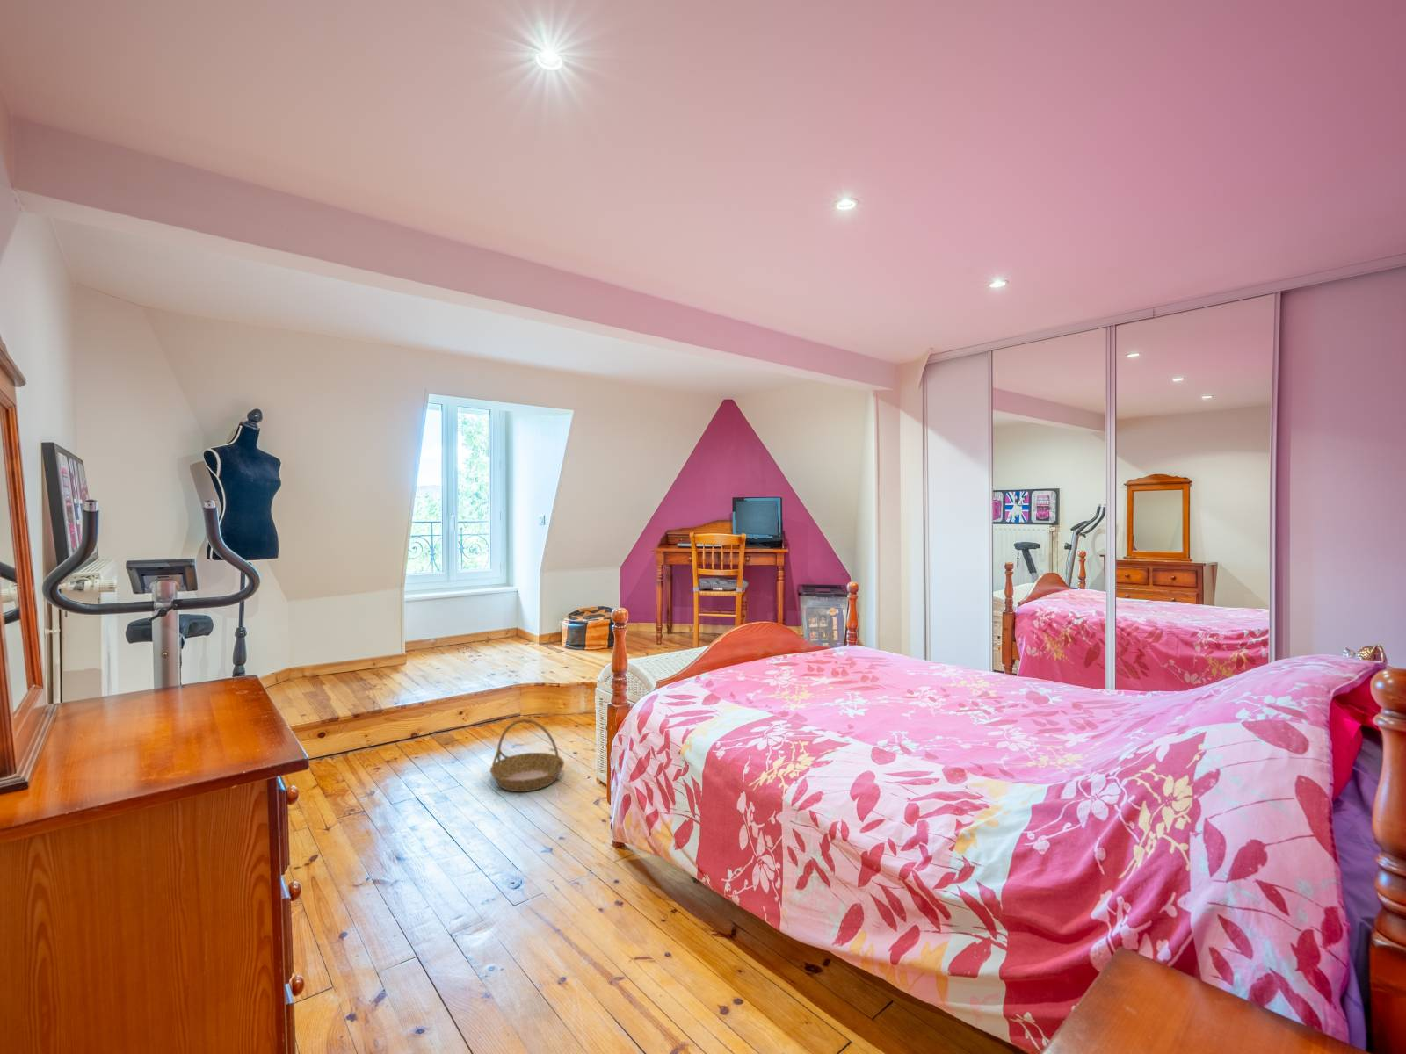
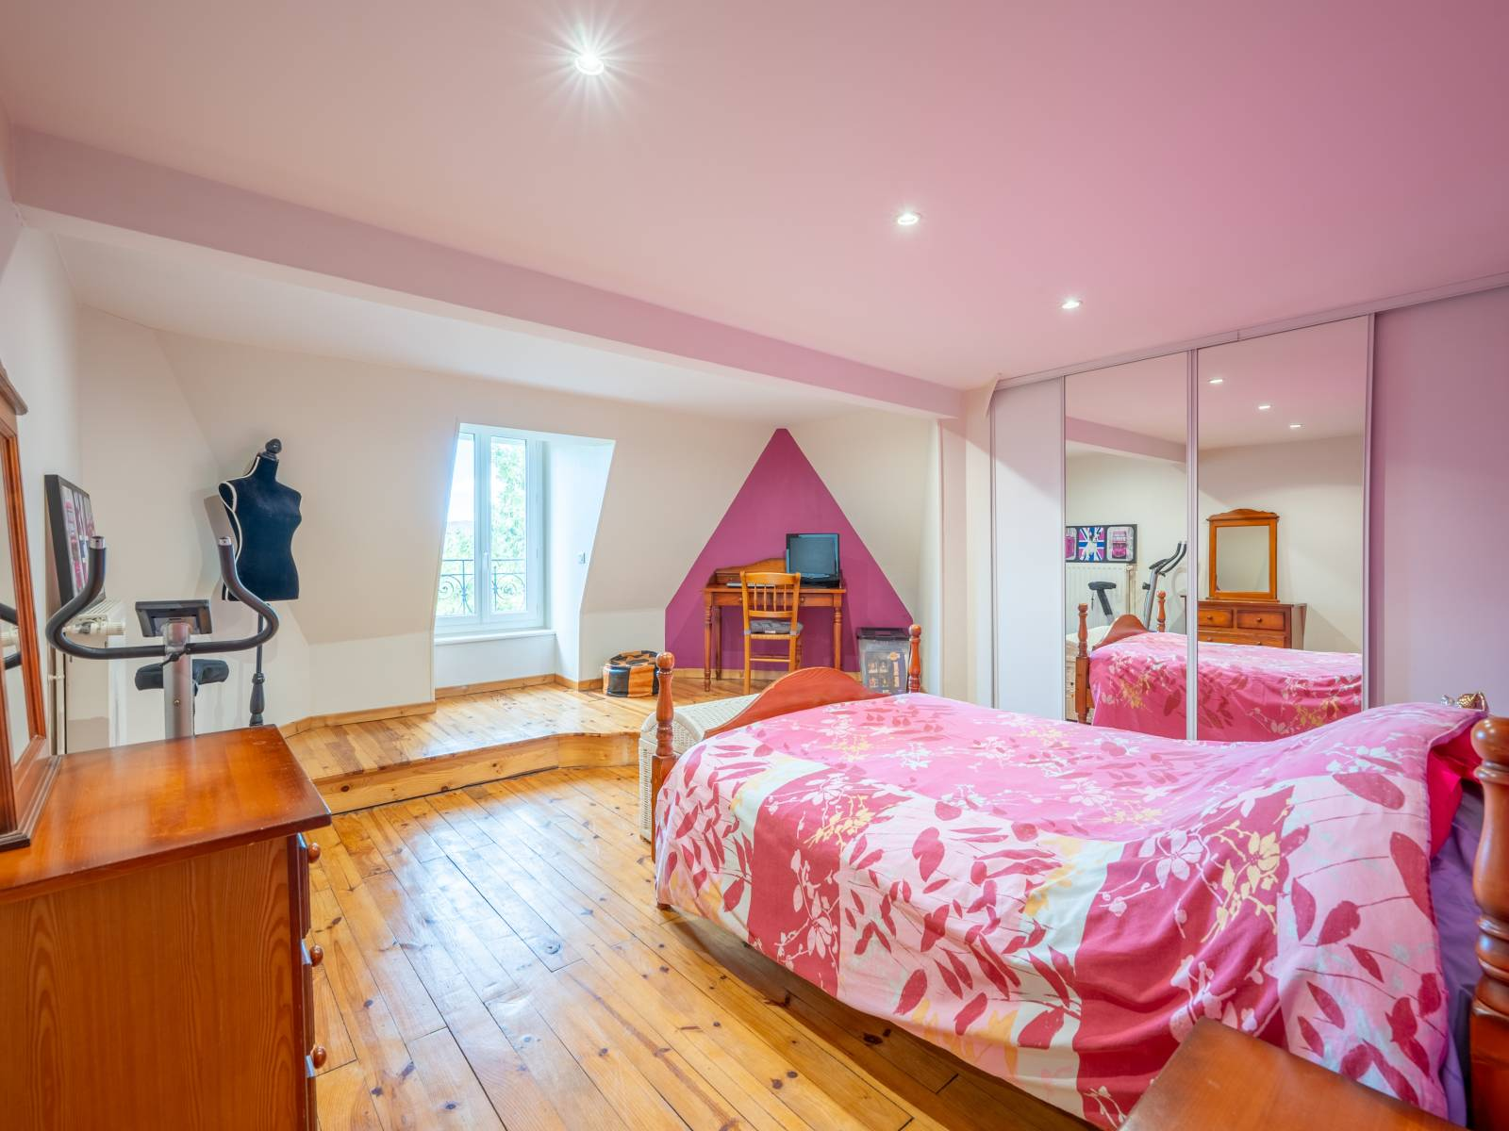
- basket (527, 753)
